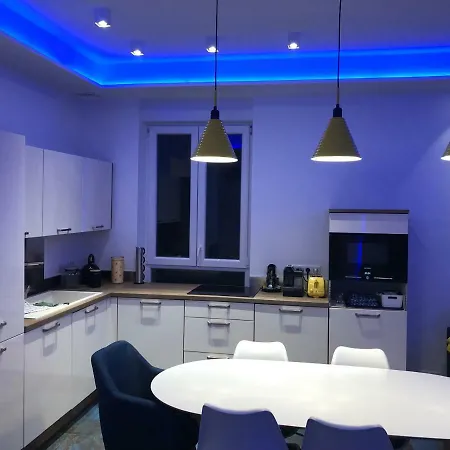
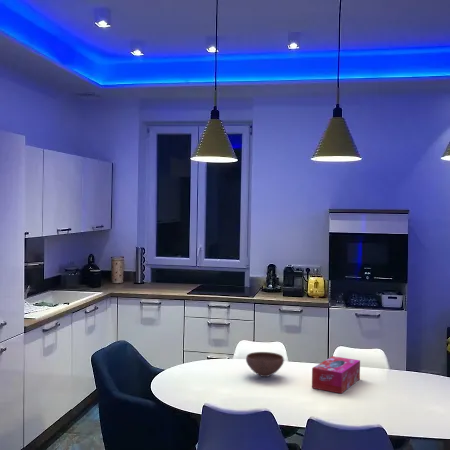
+ tissue box (336, 373)
+ bowl (264, 366)
